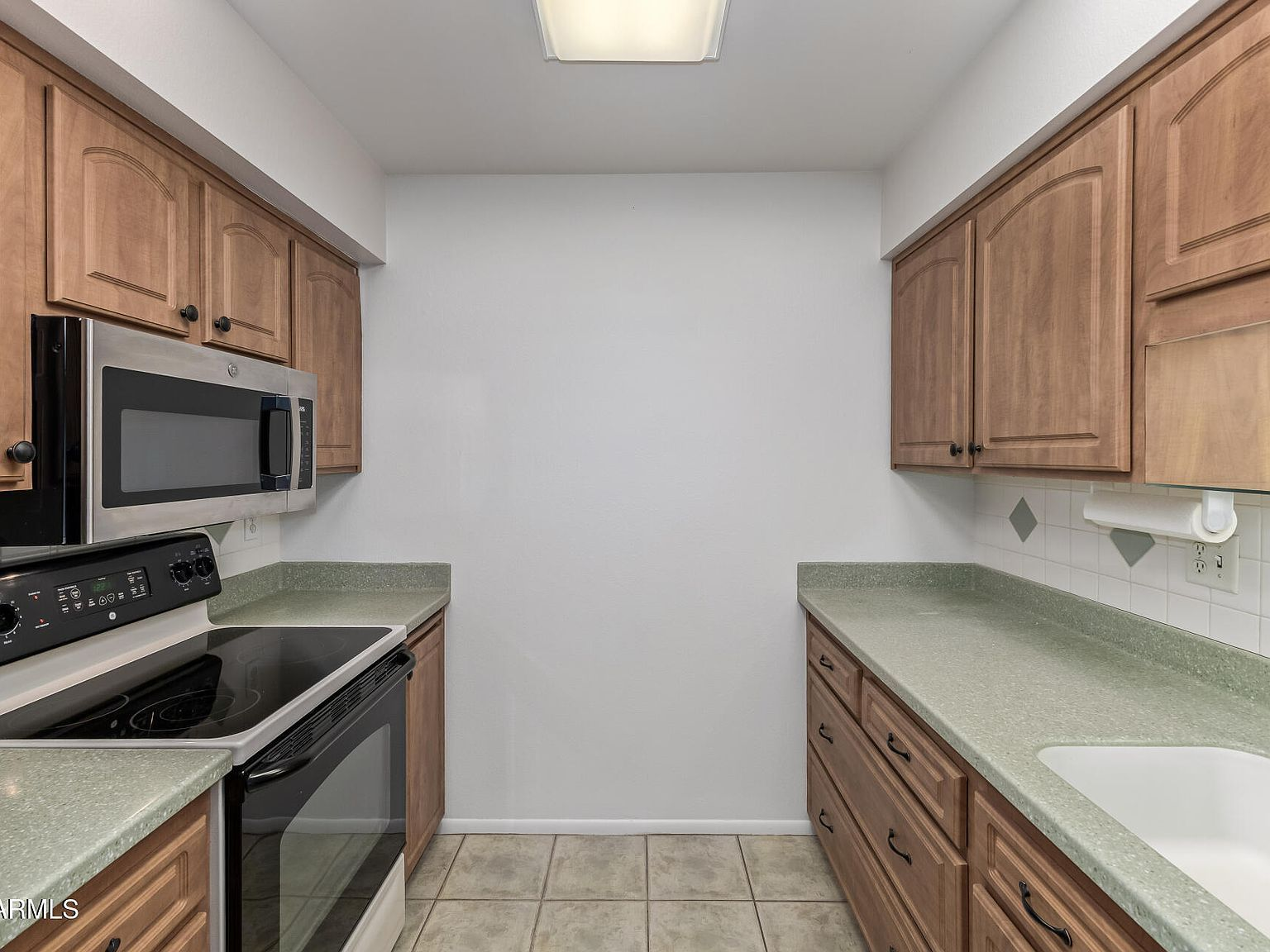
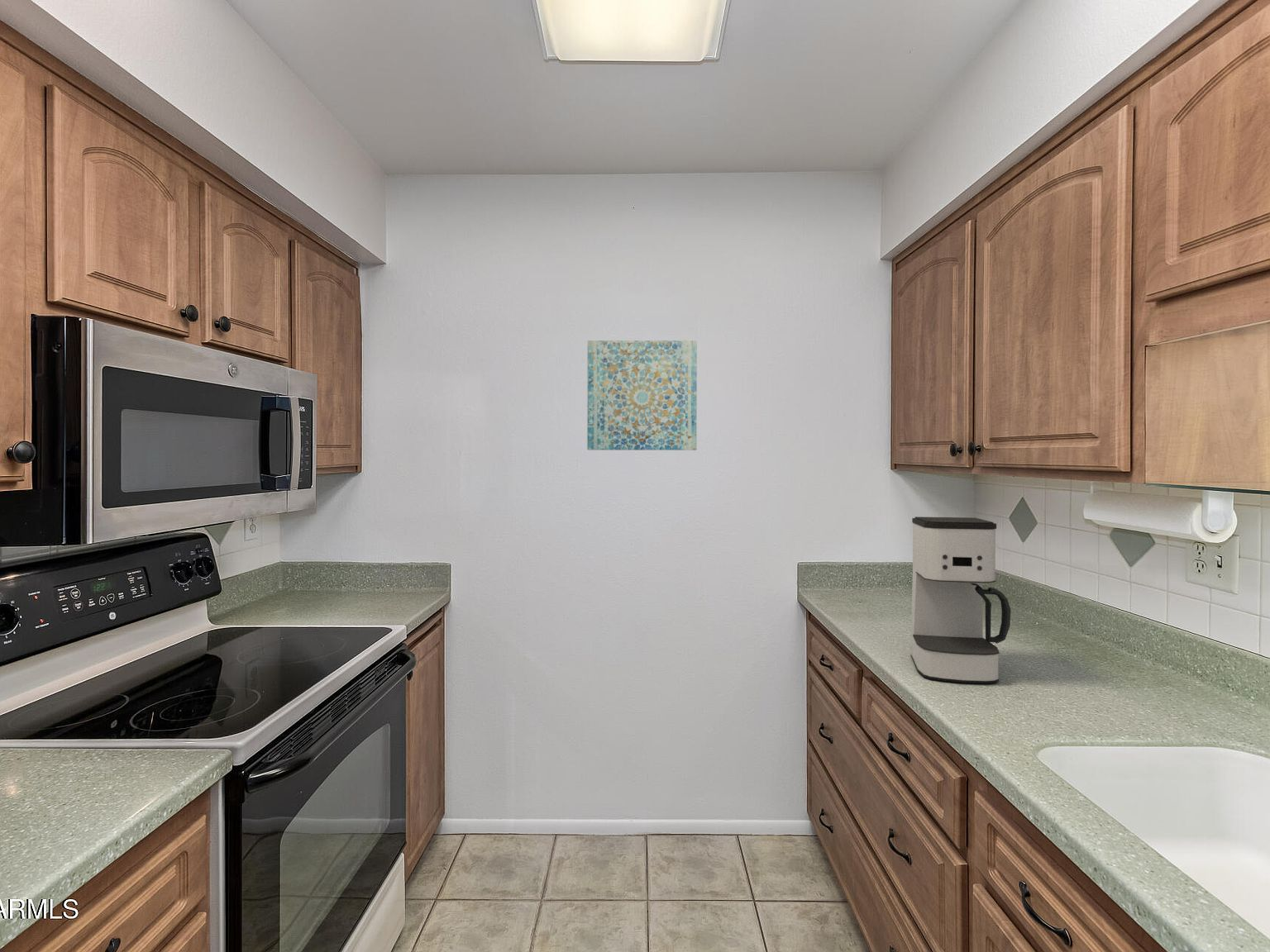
+ wall art (642, 395)
+ coffee maker (960, 595)
